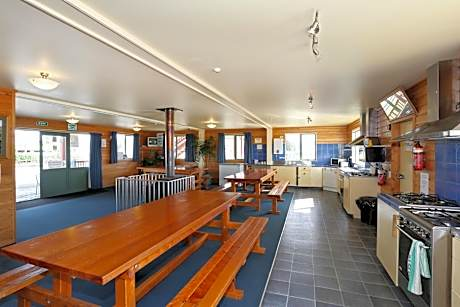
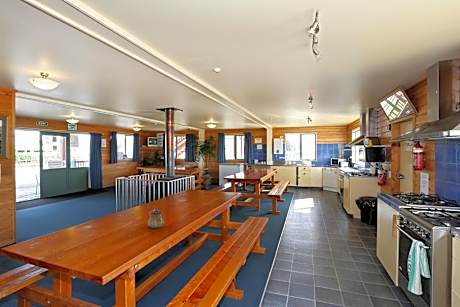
+ teapot (156, 216)
